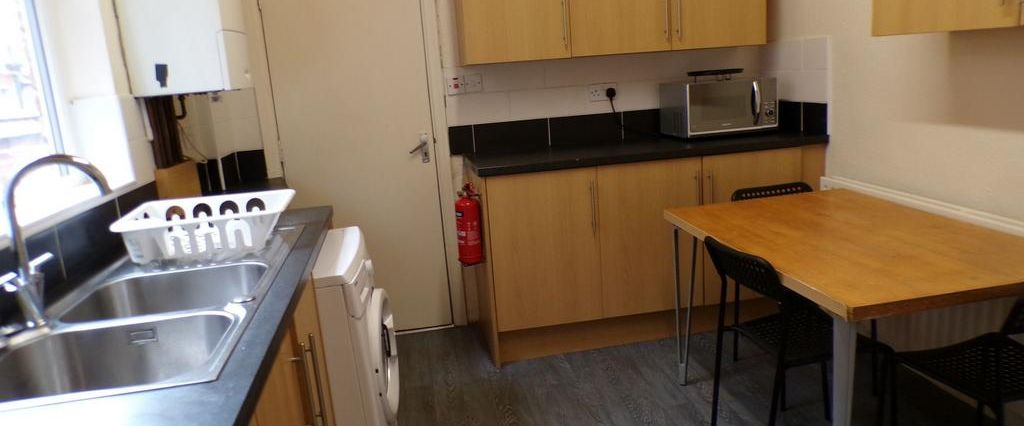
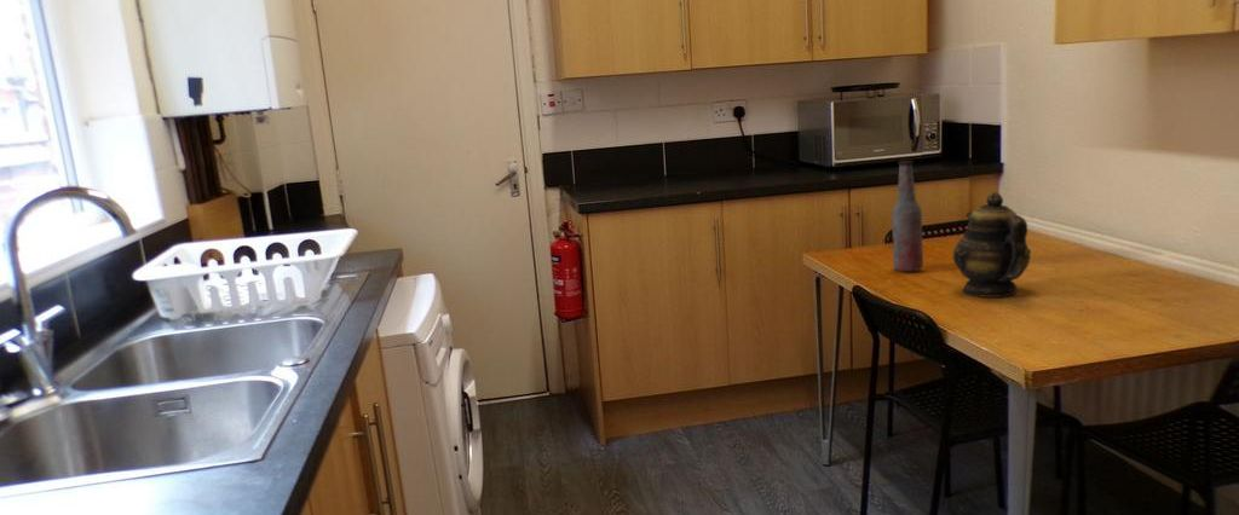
+ teapot (992, 242)
+ bottle (906, 215)
